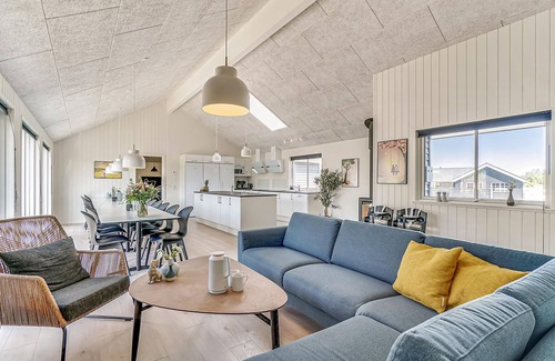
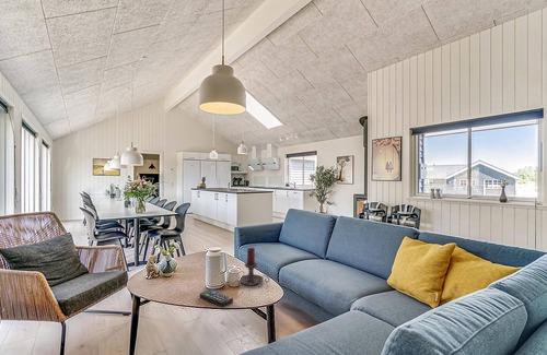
+ candle holder (254, 264)
+ remote control (216, 297)
